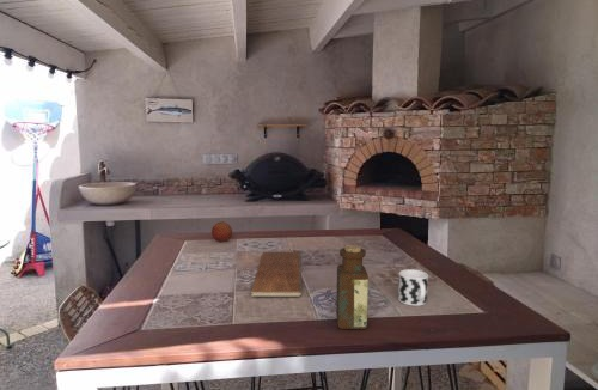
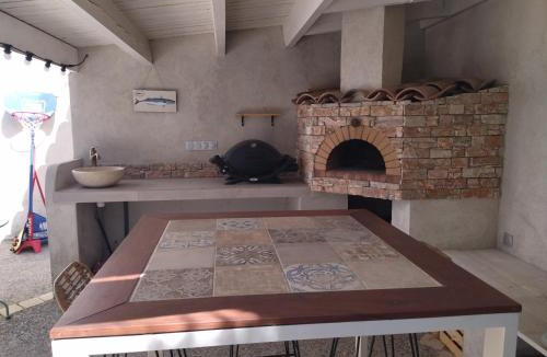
- cup (414, 288)
- bottle (352, 285)
- chopping board (279, 270)
- fruit (221, 231)
